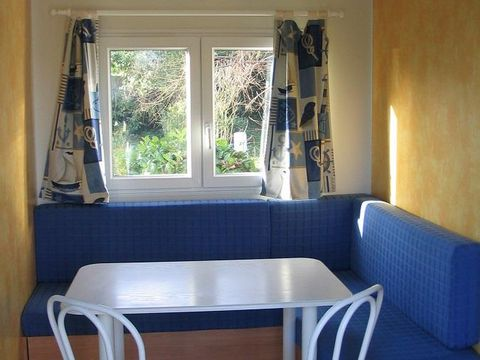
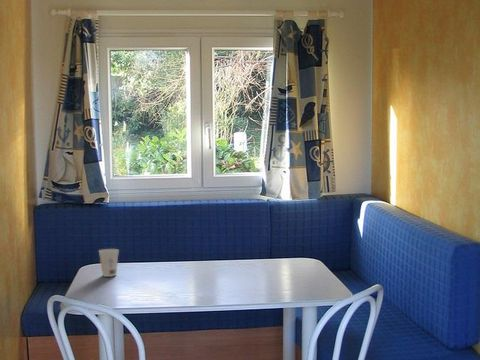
+ cup (109, 262)
